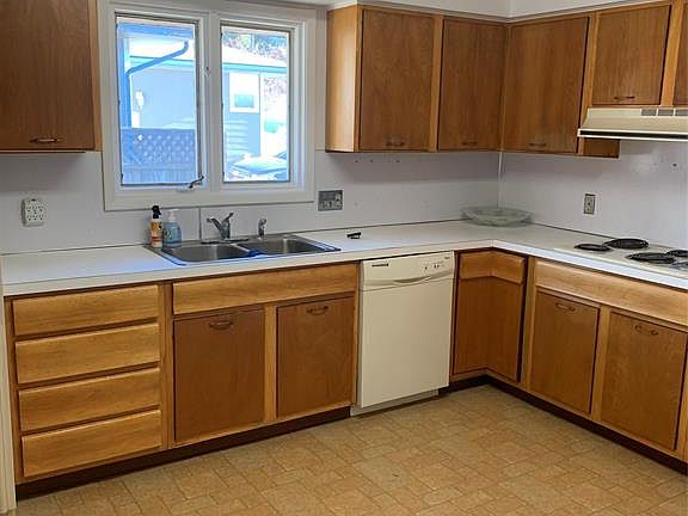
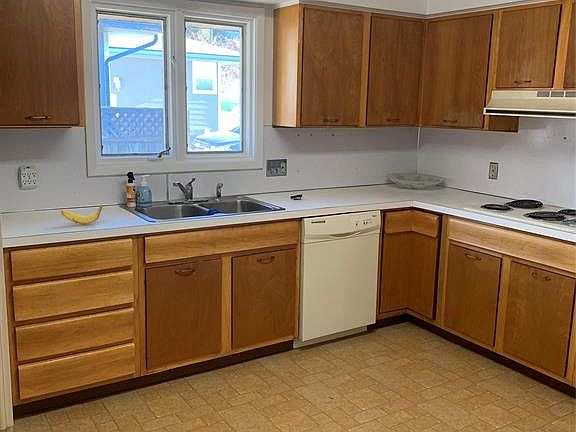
+ banana (82, 216)
